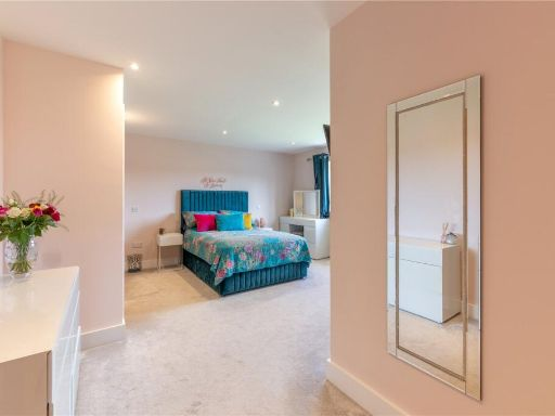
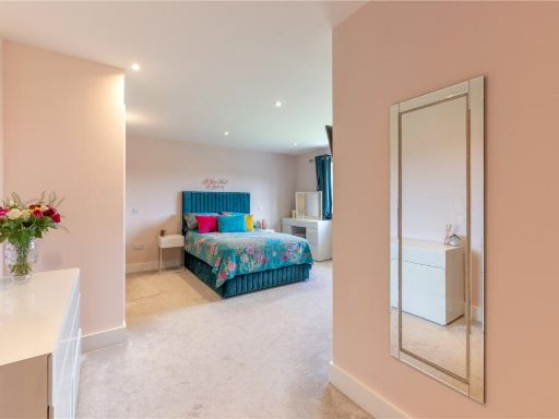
- waste bin (134, 262)
